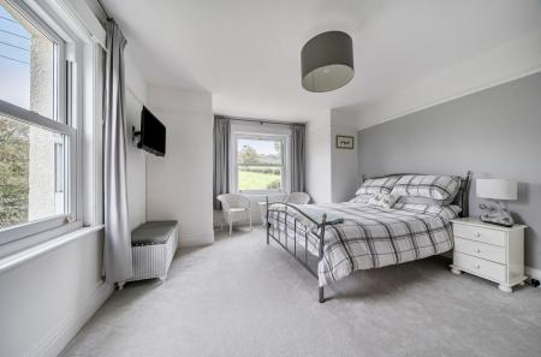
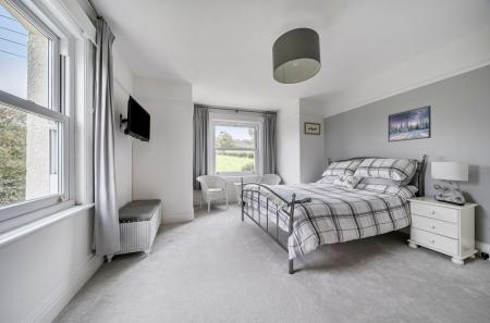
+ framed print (407, 125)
